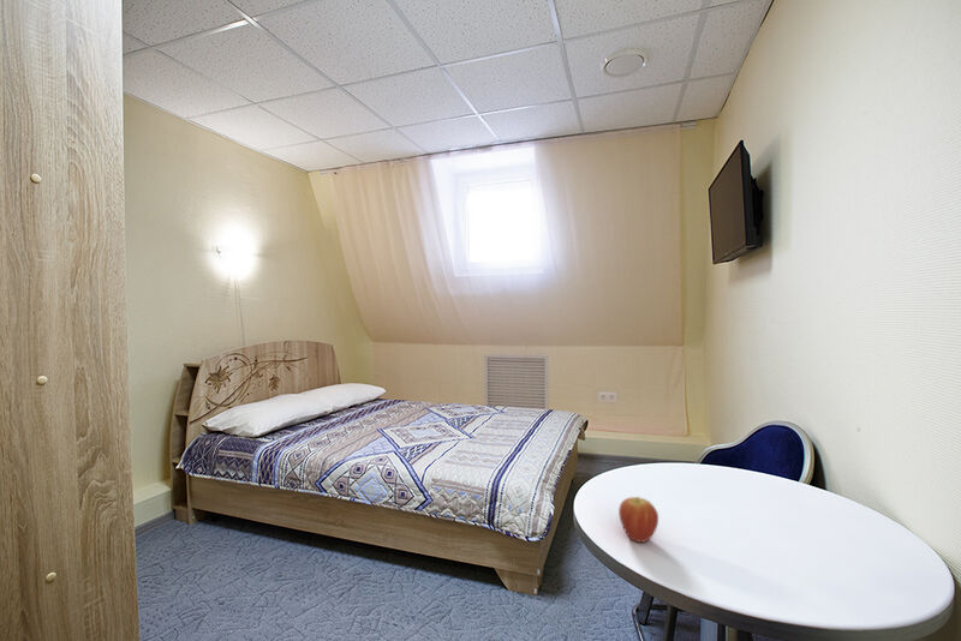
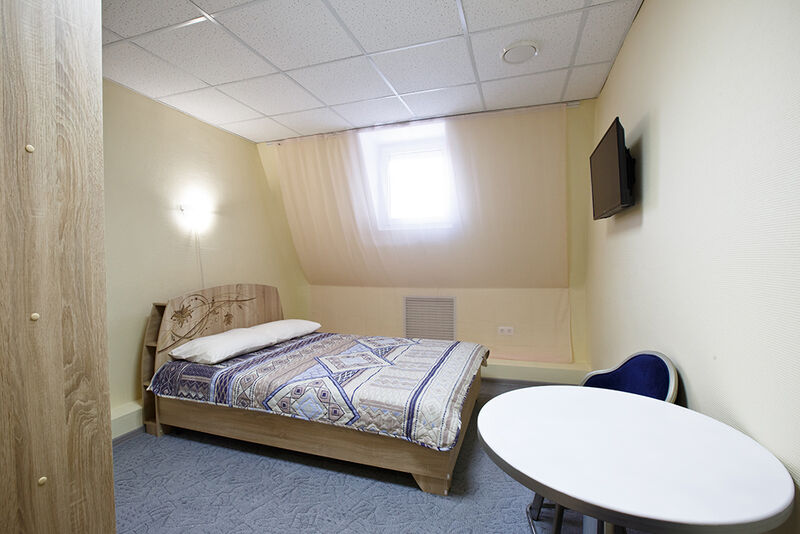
- fruit (637, 516)
